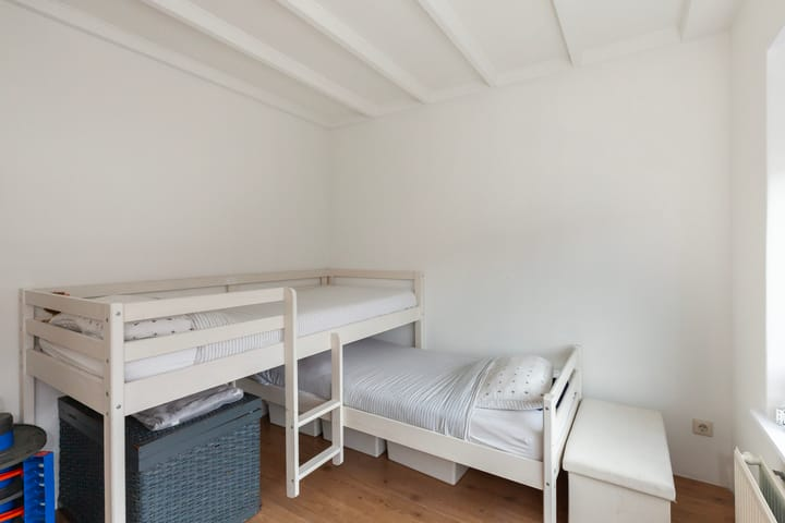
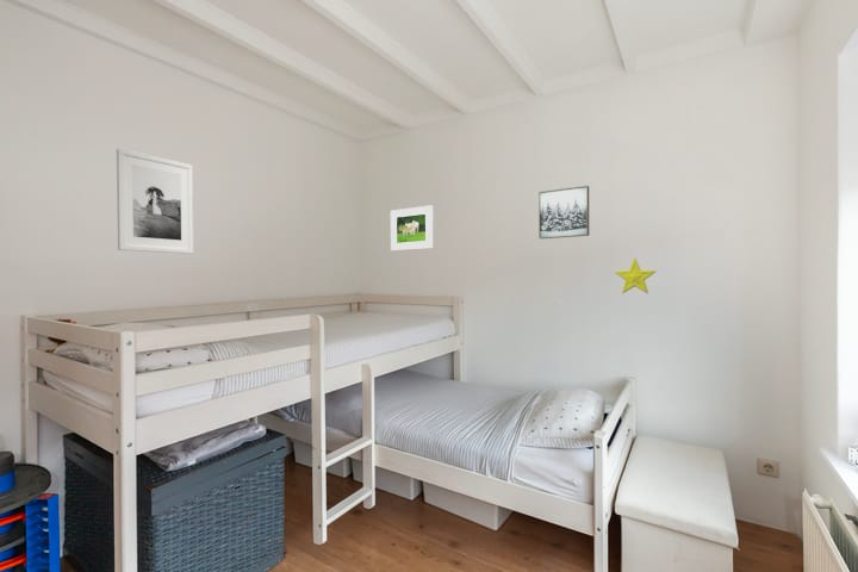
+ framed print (411, 229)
+ decorative star (634, 275)
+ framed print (157, 204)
+ wall art (562, 212)
